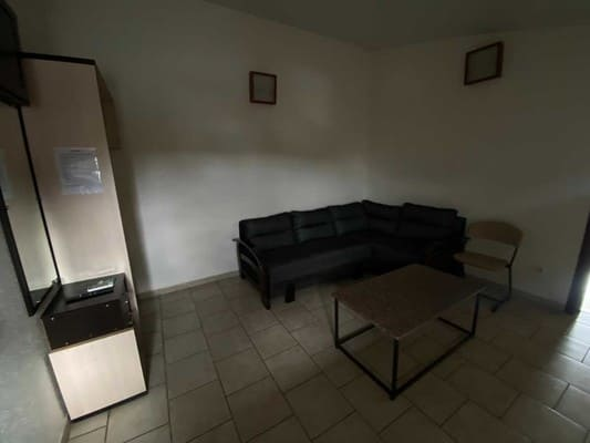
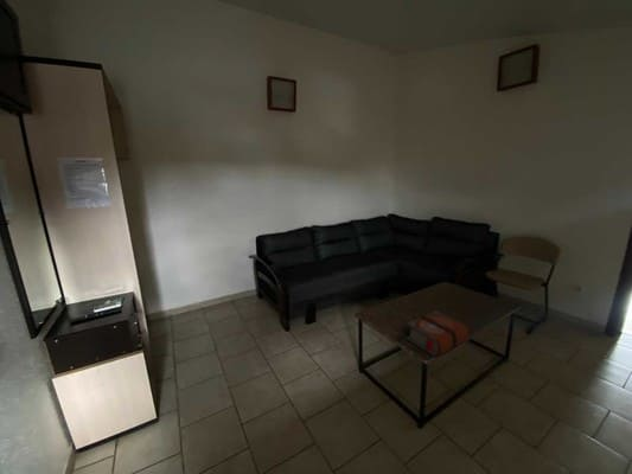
+ bible (435, 331)
